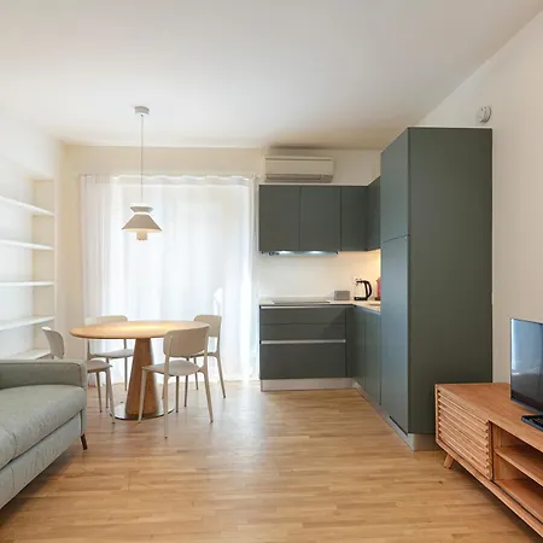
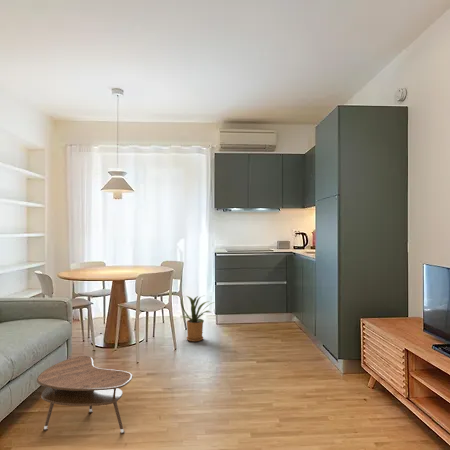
+ side table (86, 393)
+ house plant (197, 315)
